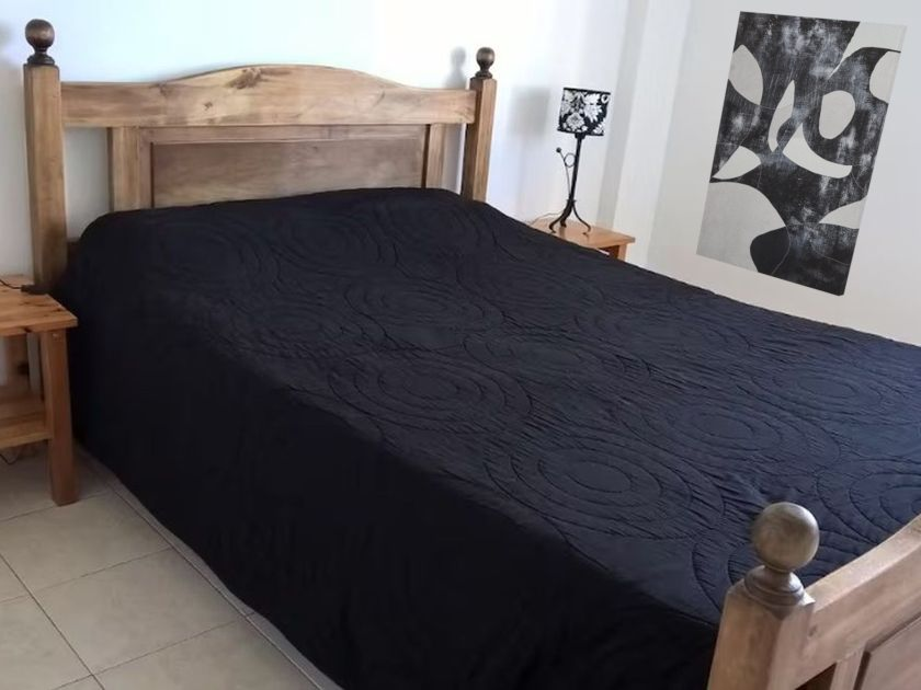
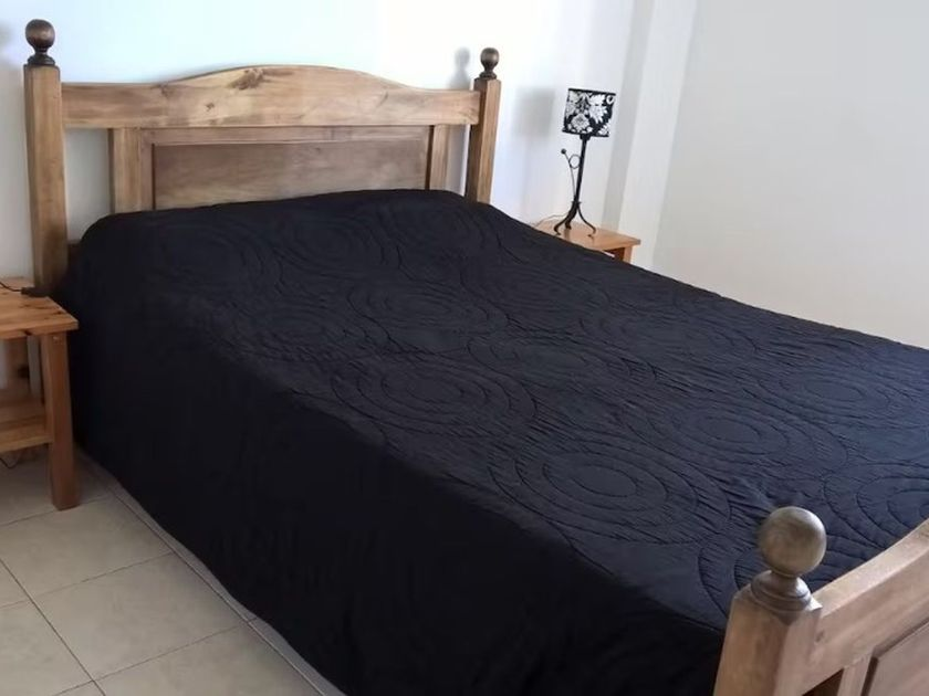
- wall art (791, 151)
